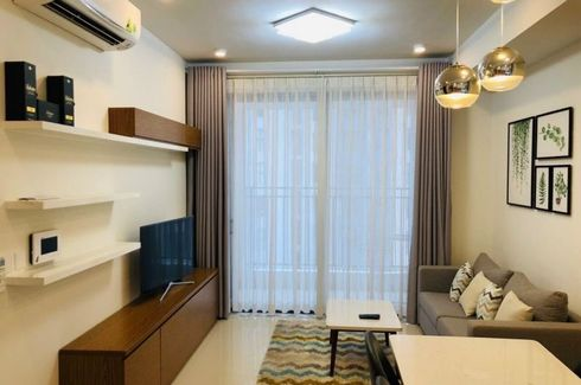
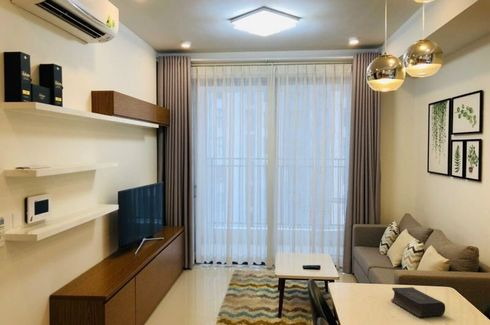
+ book (416, 300)
